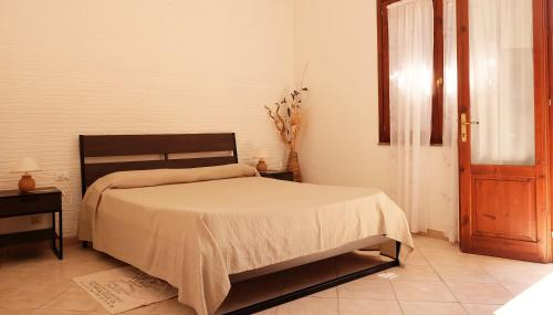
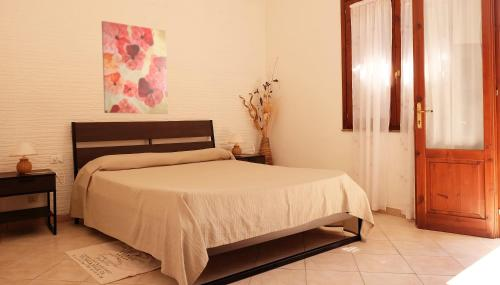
+ wall art (136, 69)
